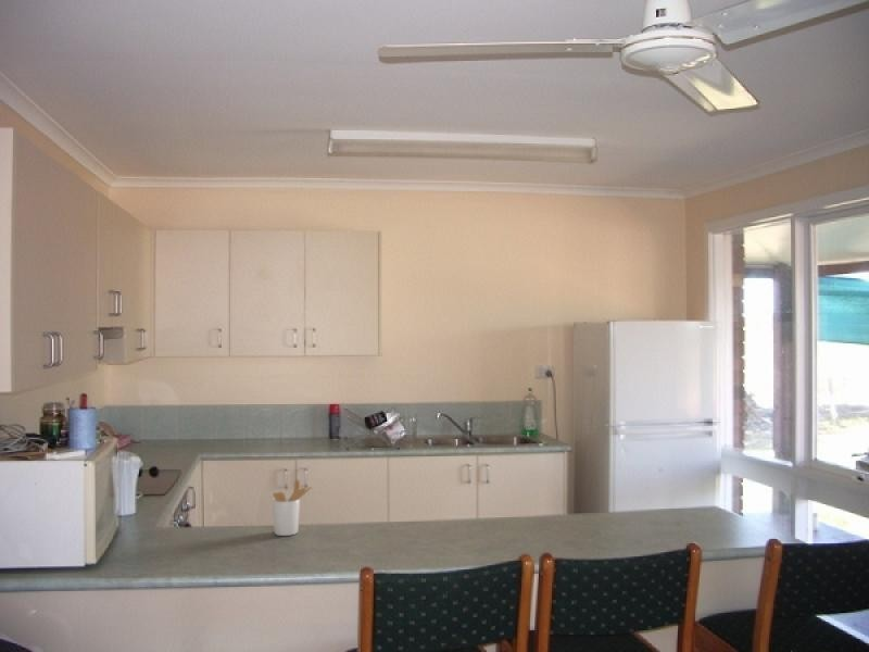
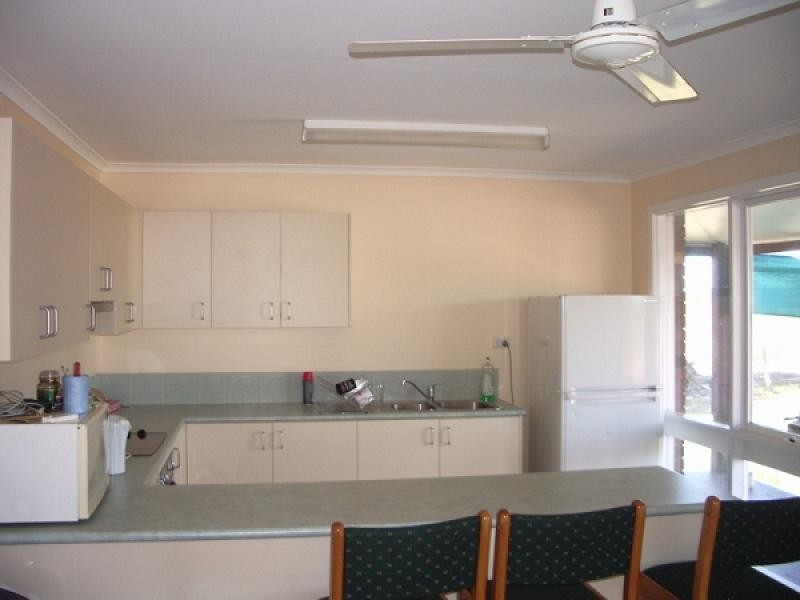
- utensil holder (291, 507)
